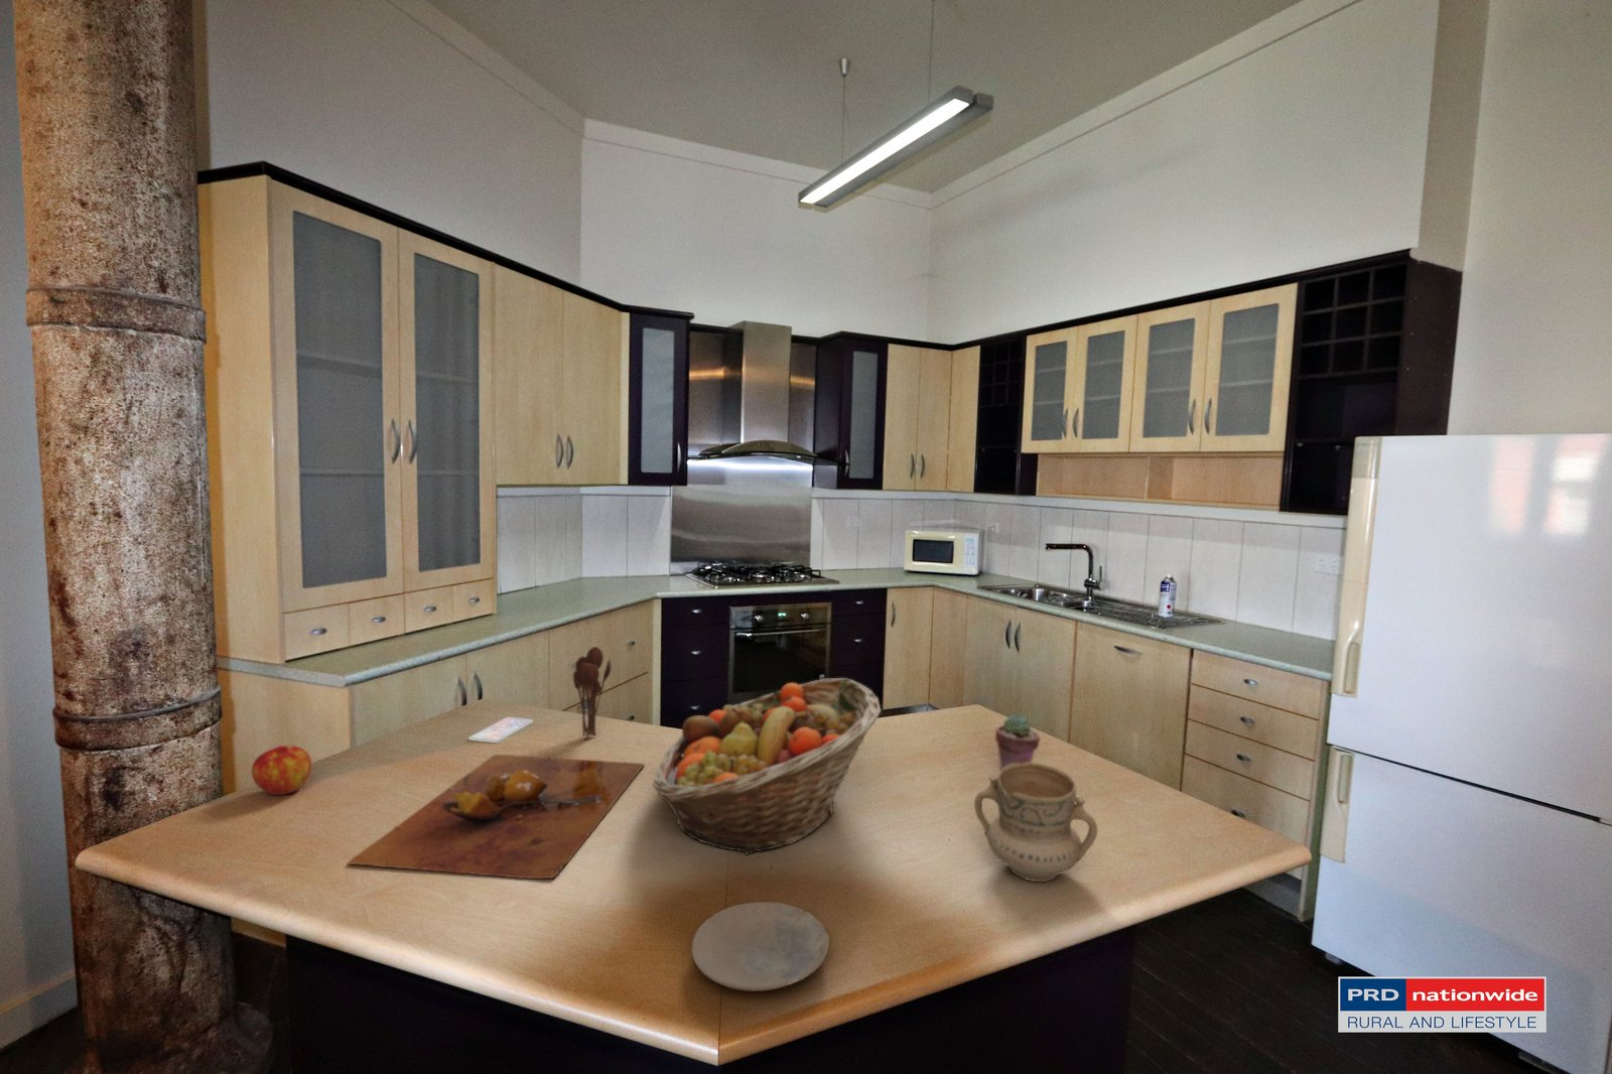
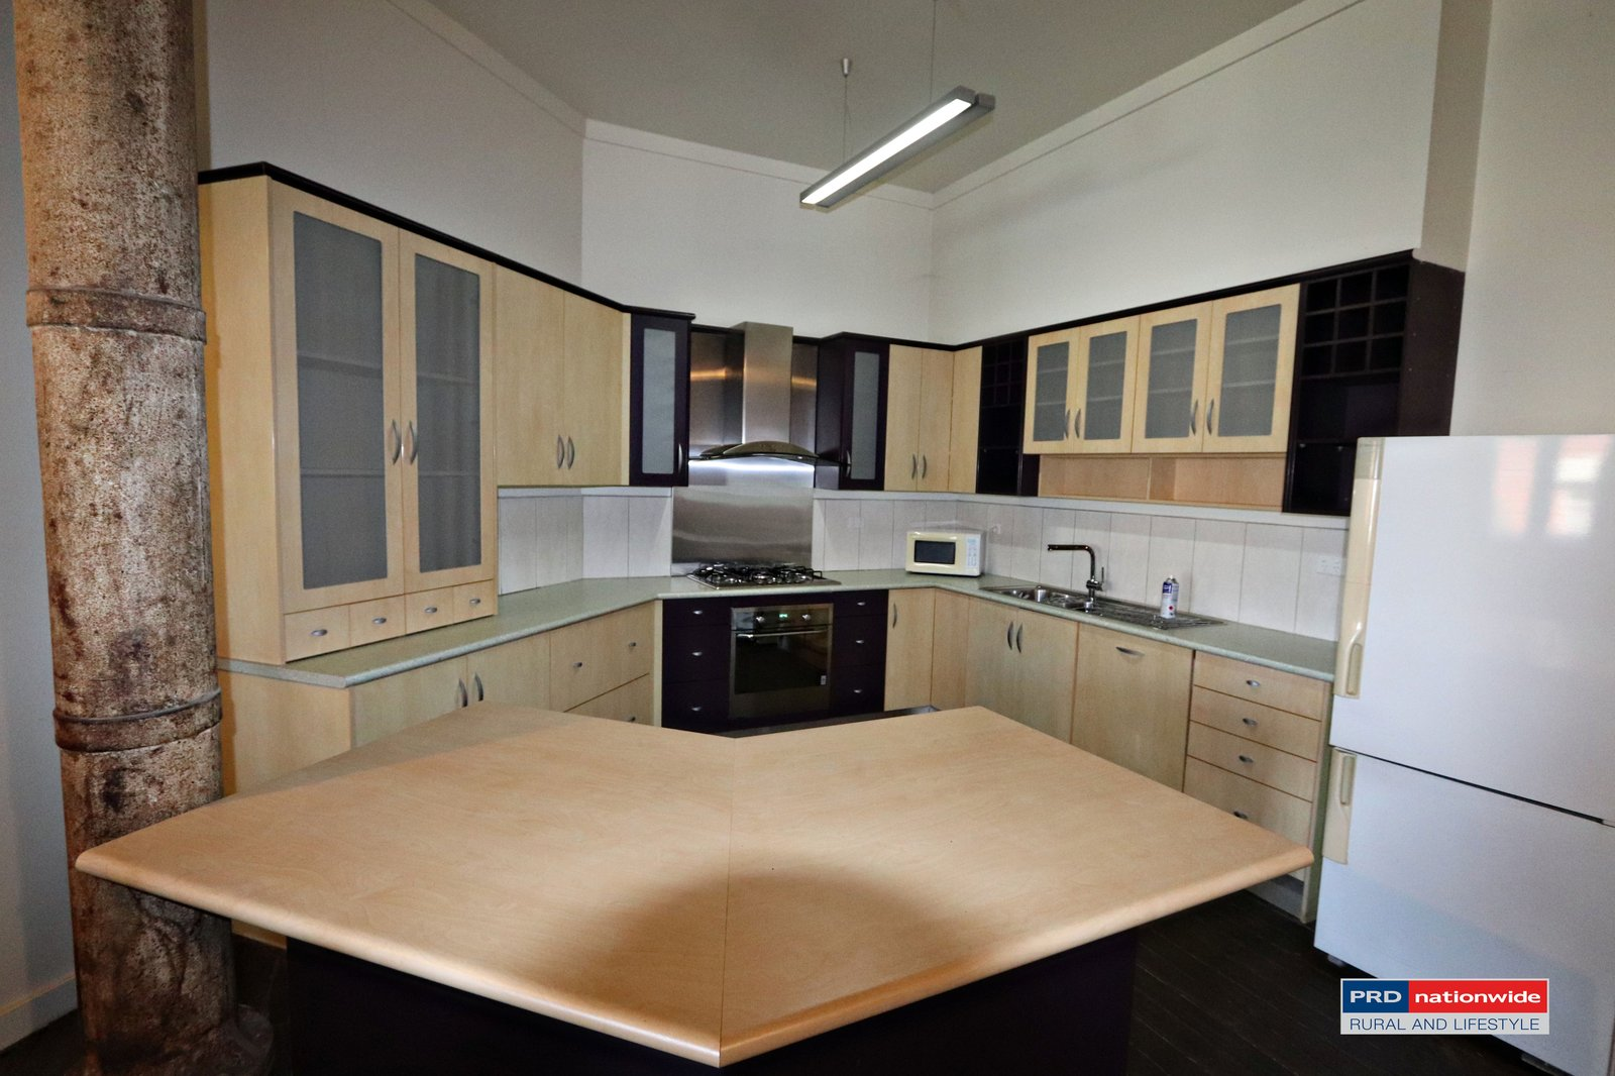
- fruit basket (768, 750)
- mug (1033, 822)
- cutting board (519, 790)
- smartphone (502, 729)
- utensil holder (591, 692)
- apple (282, 770)
- plate (760, 951)
- potted succulent (1016, 742)
